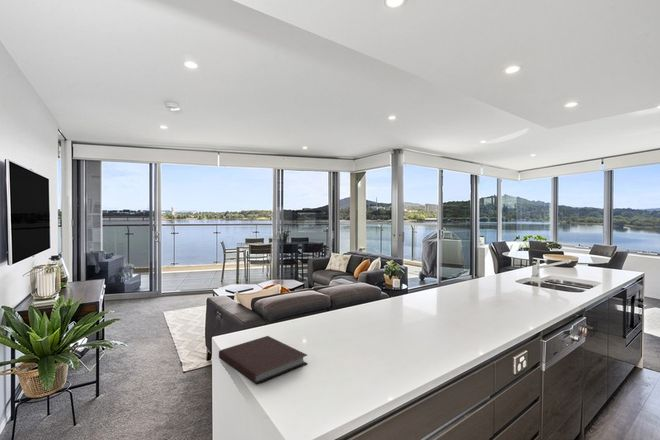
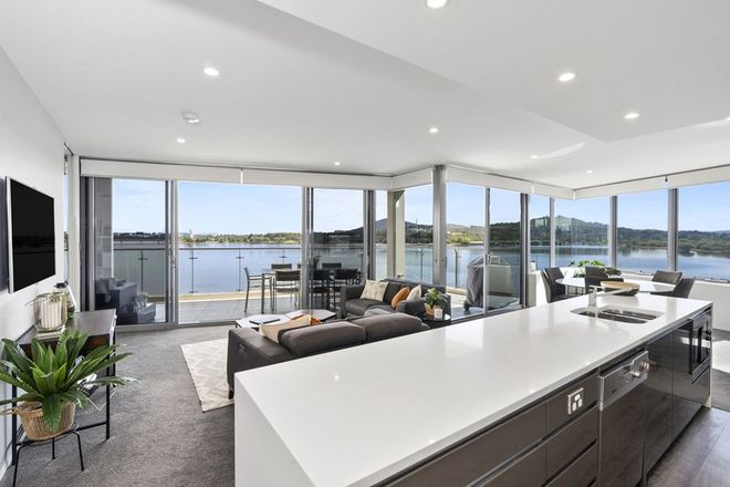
- notebook (262, 357)
